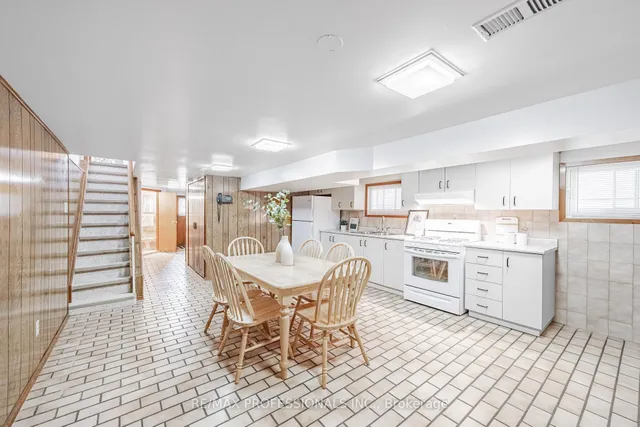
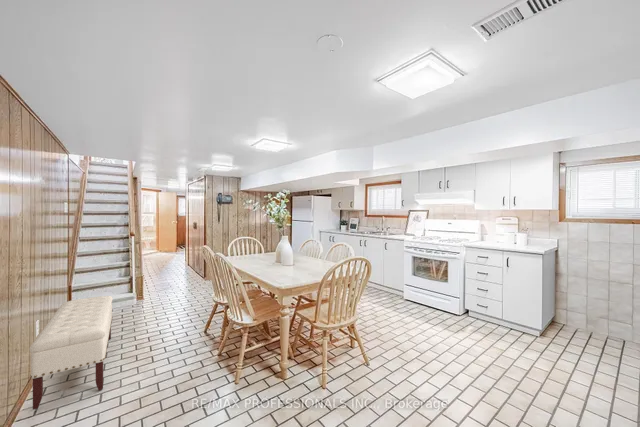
+ bench (80, 339)
